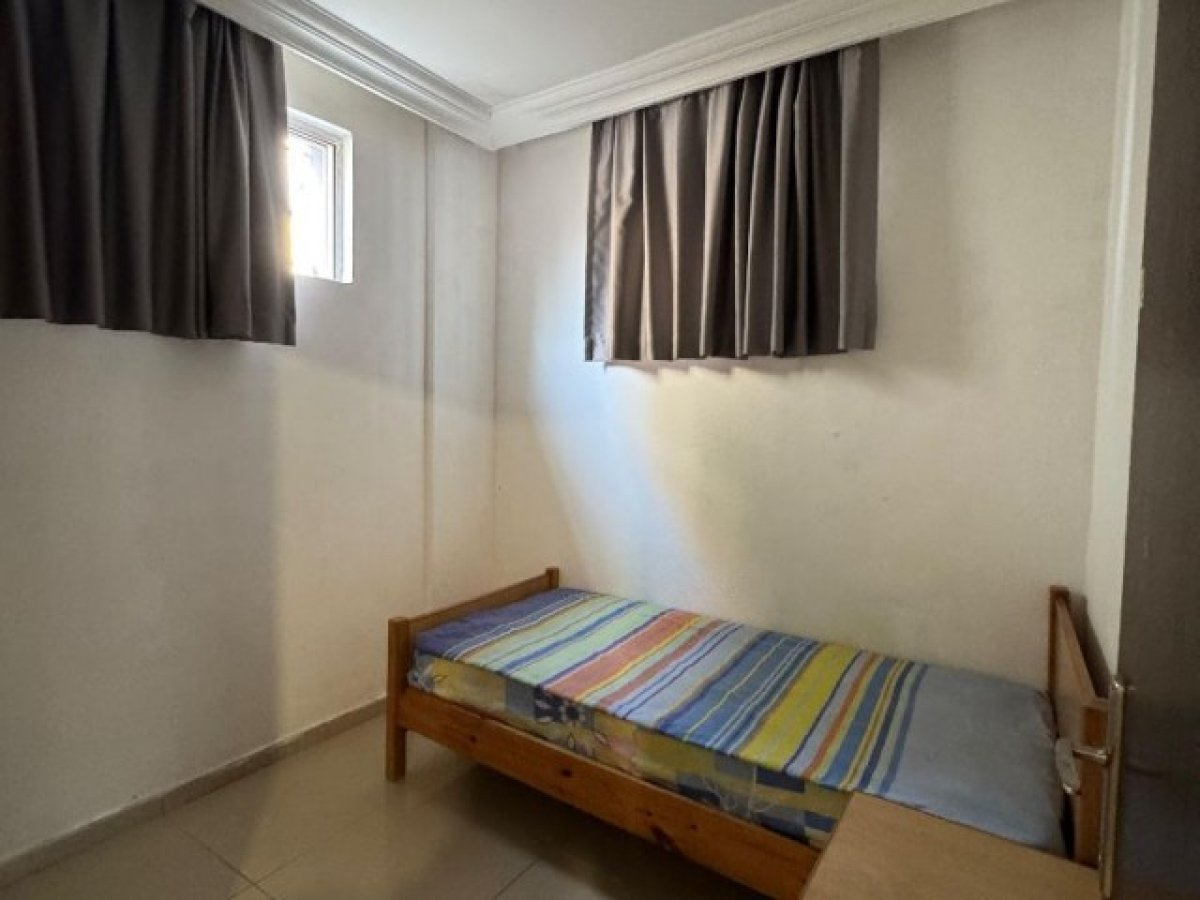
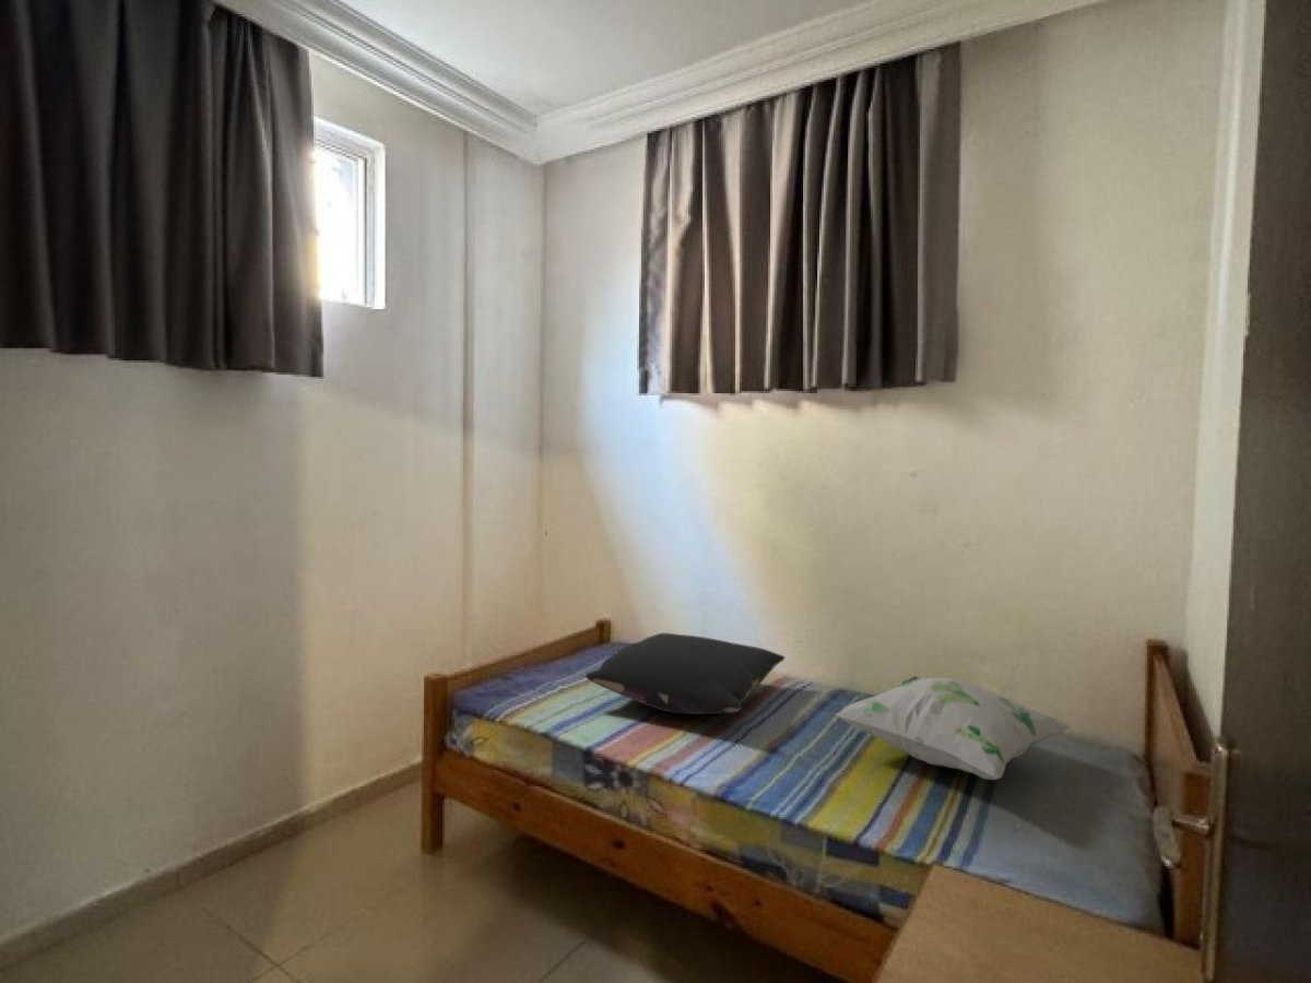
+ pillow (692, 668)
+ decorative pillow (947, 719)
